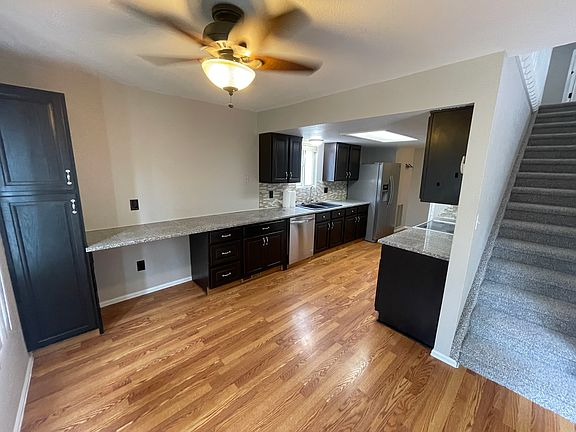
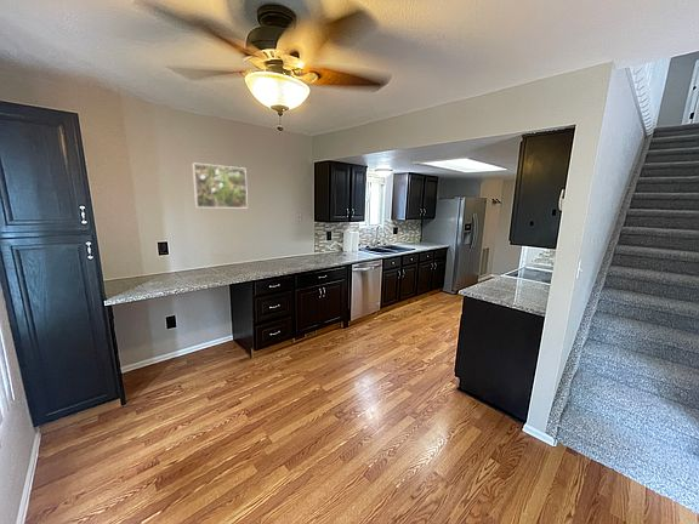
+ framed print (221, 187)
